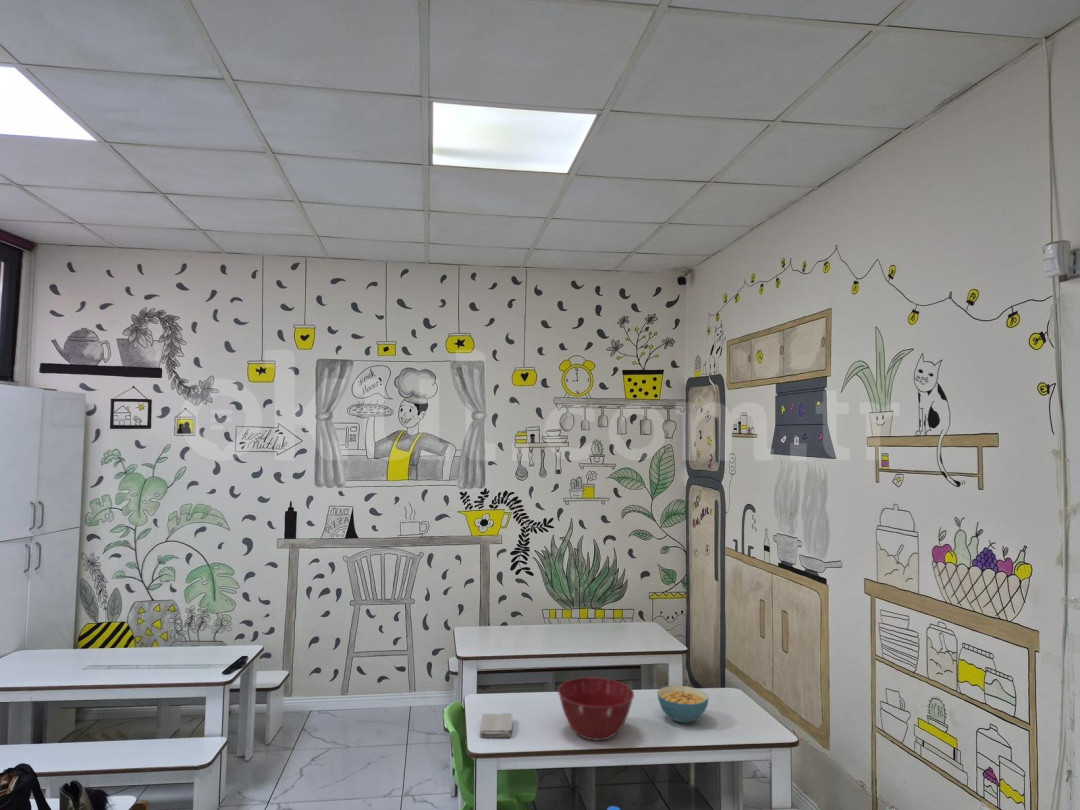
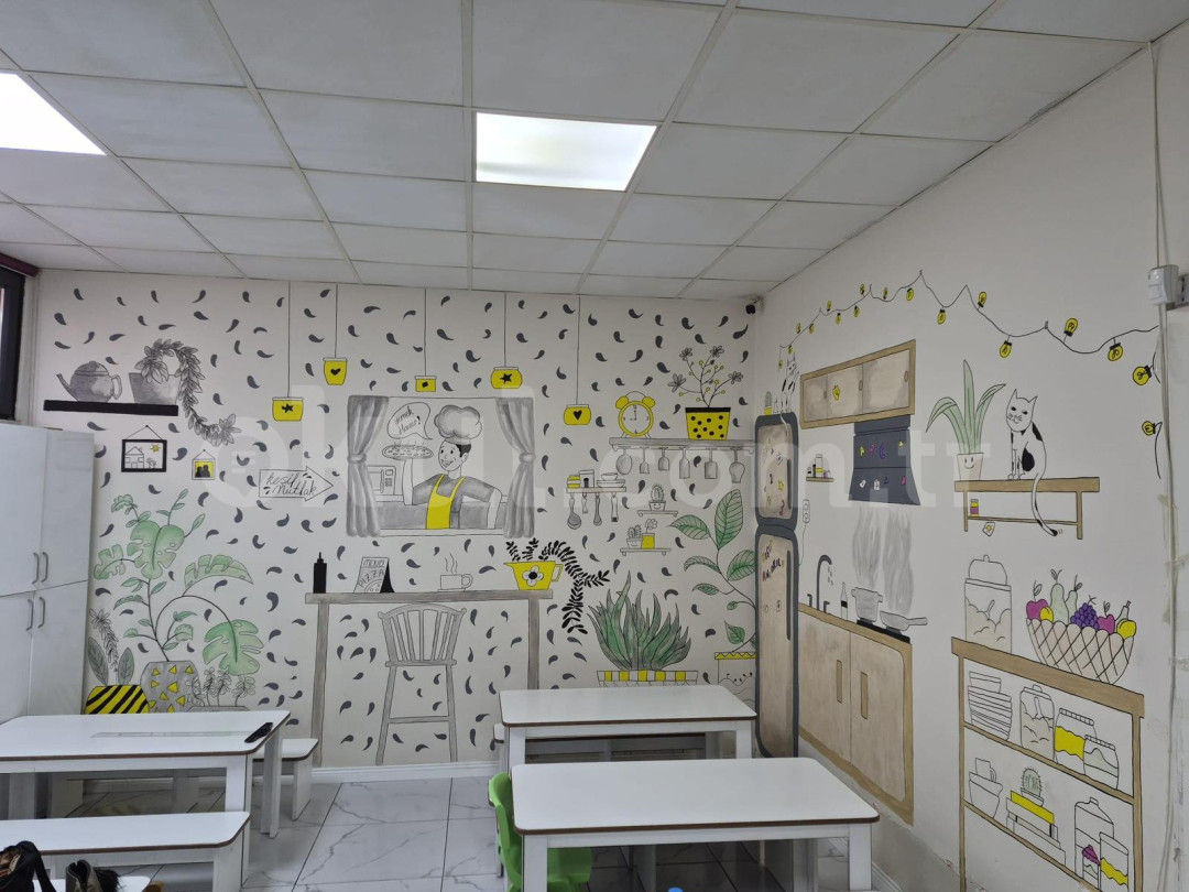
- mixing bowl (595, 711)
- washcloth (496, 724)
- cereal bowl (682, 707)
